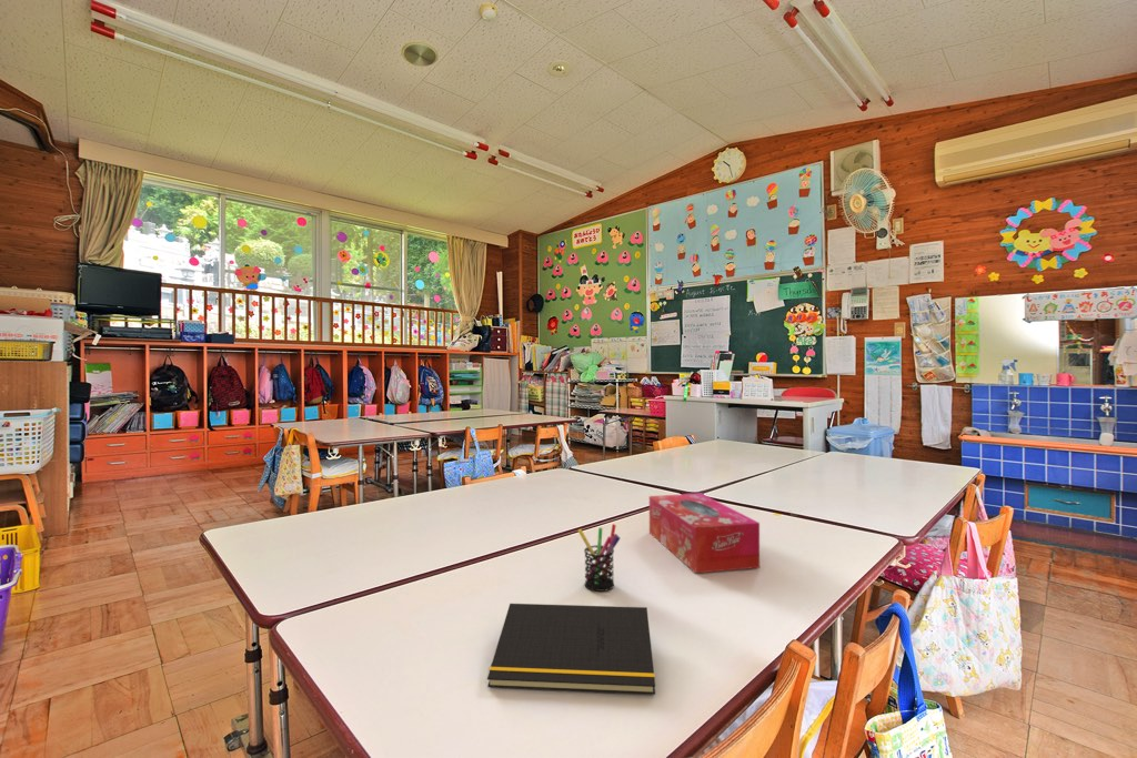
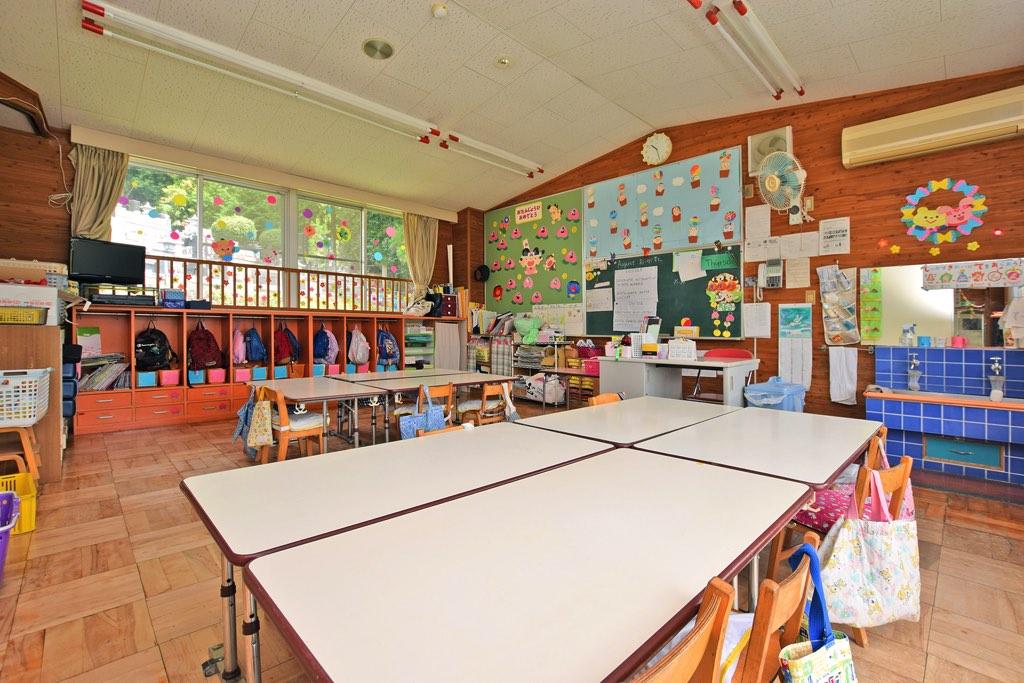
- notepad (574, 643)
- tissue box (698, 528)
- pen holder (601, 553)
